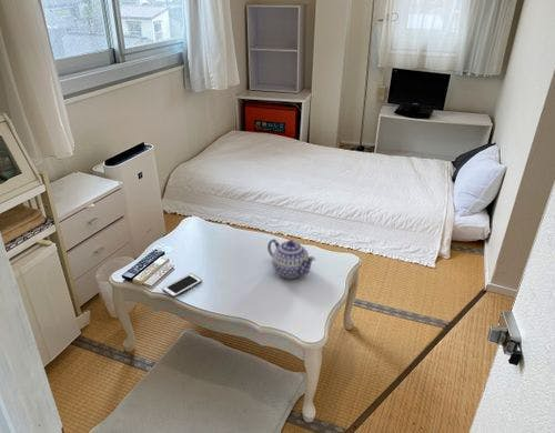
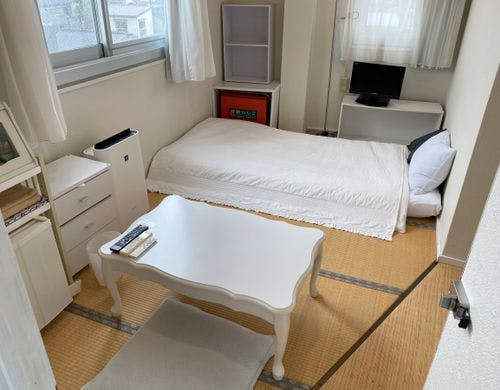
- cell phone (182, 284)
- teapot (290, 256)
